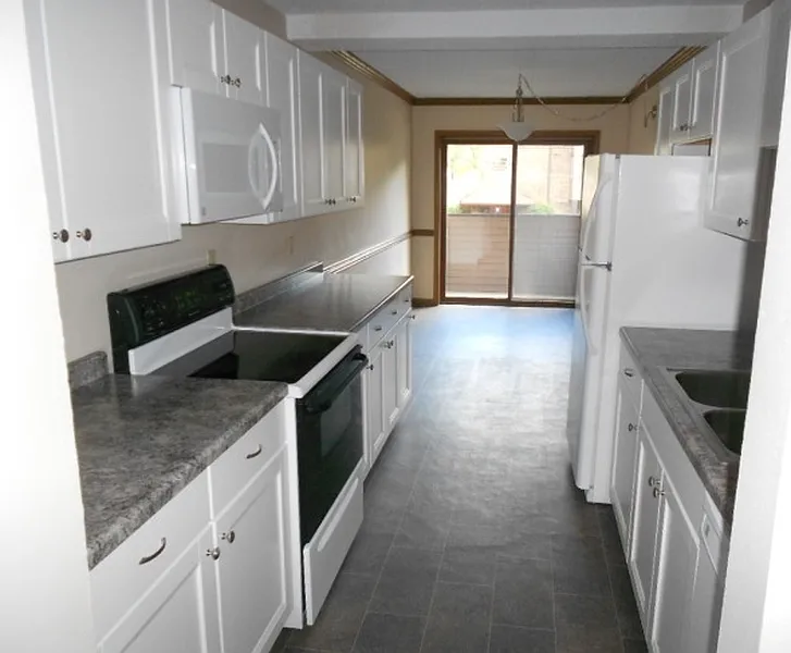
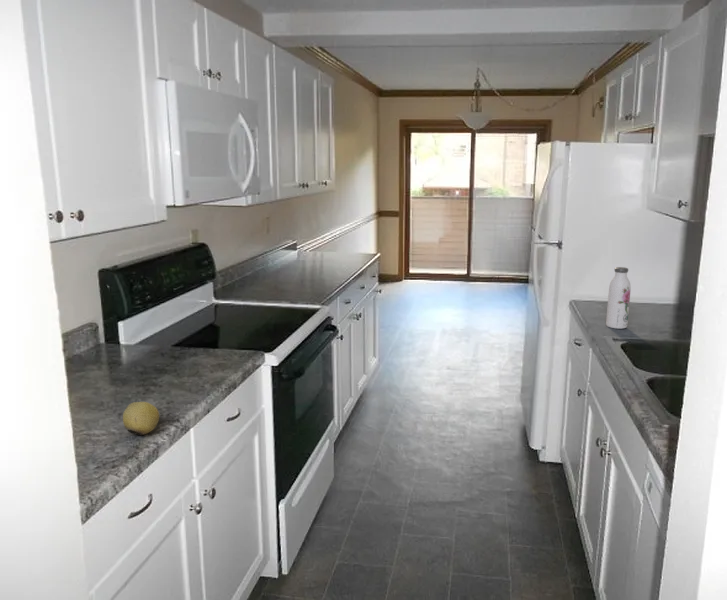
+ fruit (141, 418)
+ water bottle (619, 297)
